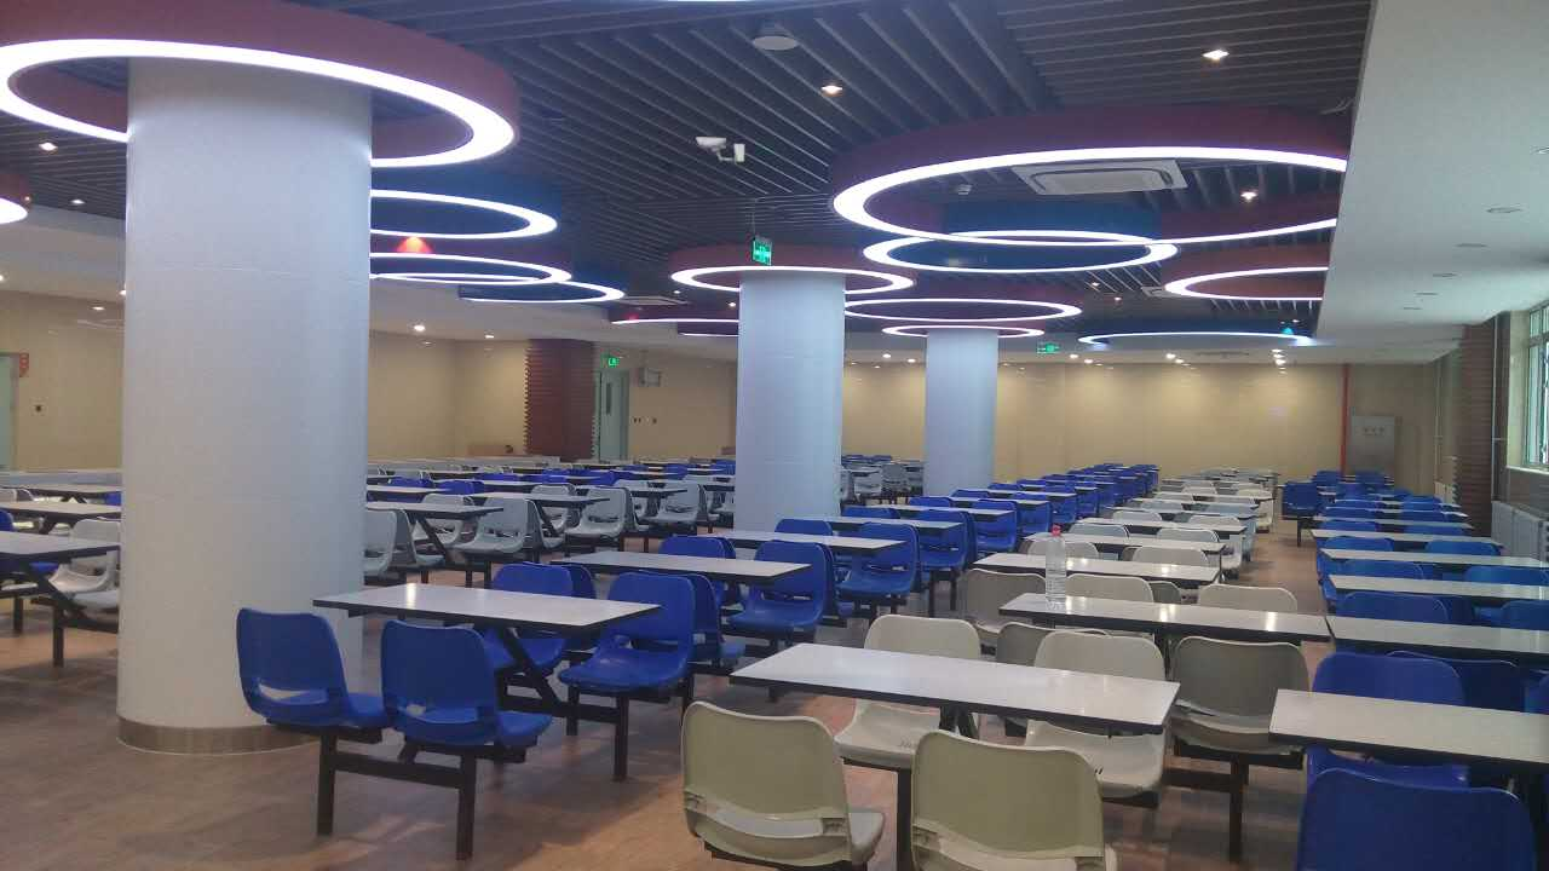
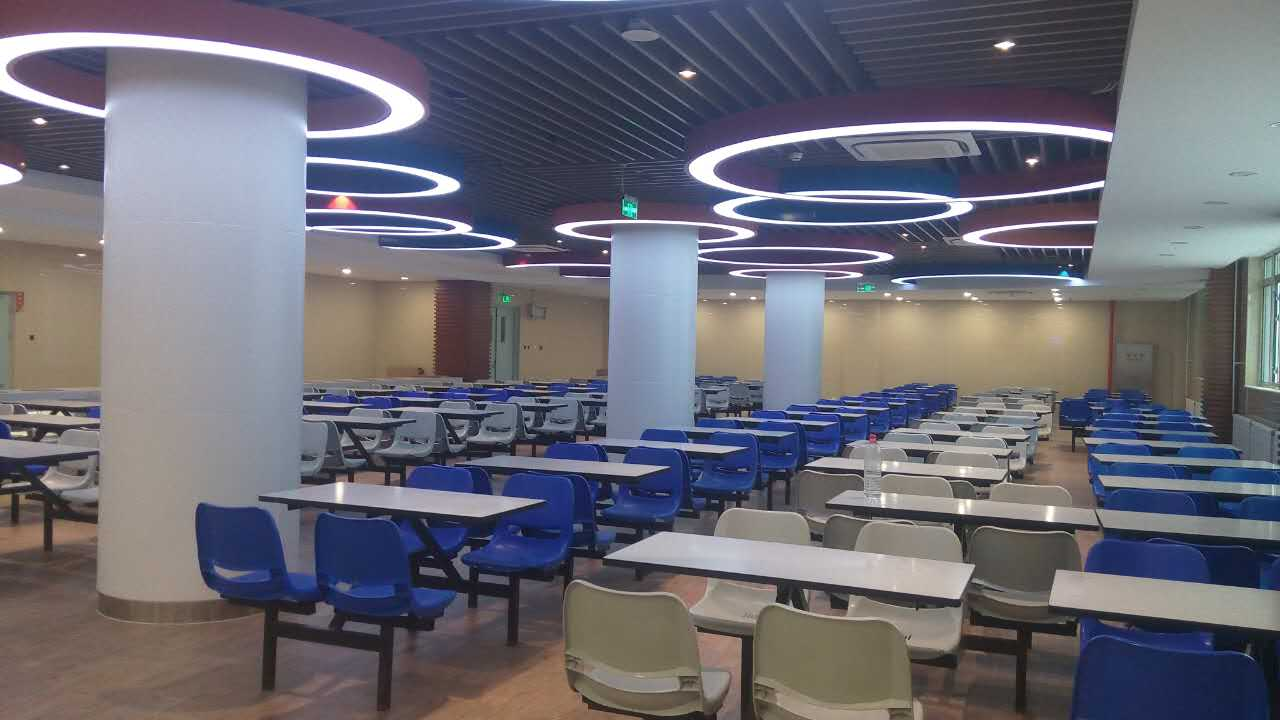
- security camera (719, 154)
